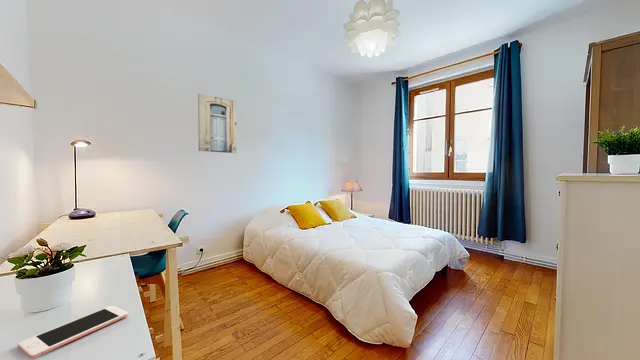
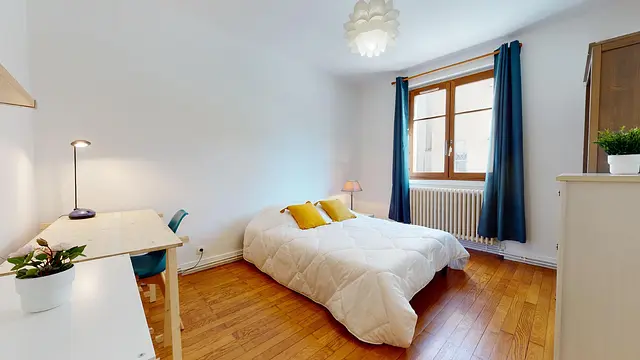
- wall art (218, 125)
- cell phone (78, 328)
